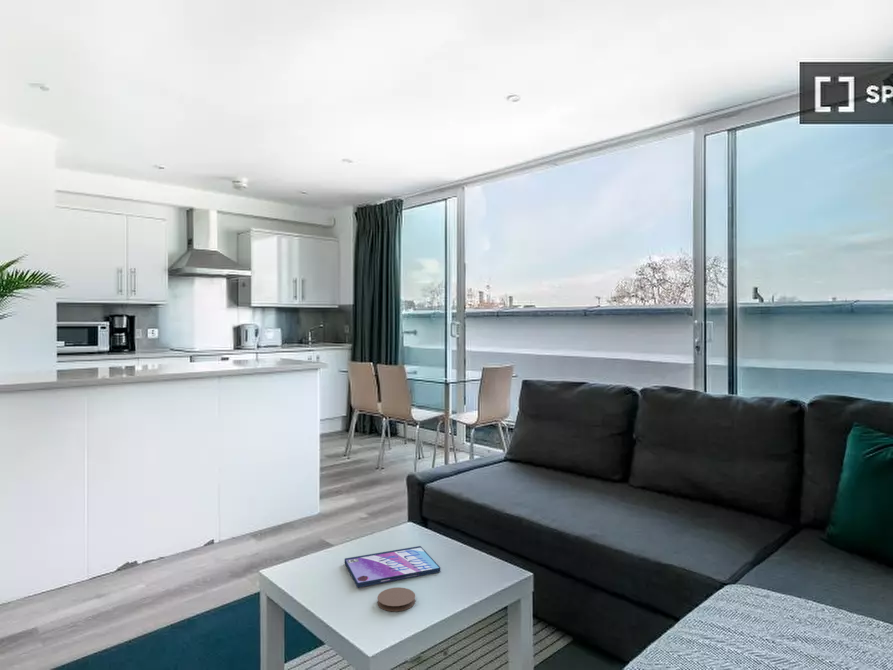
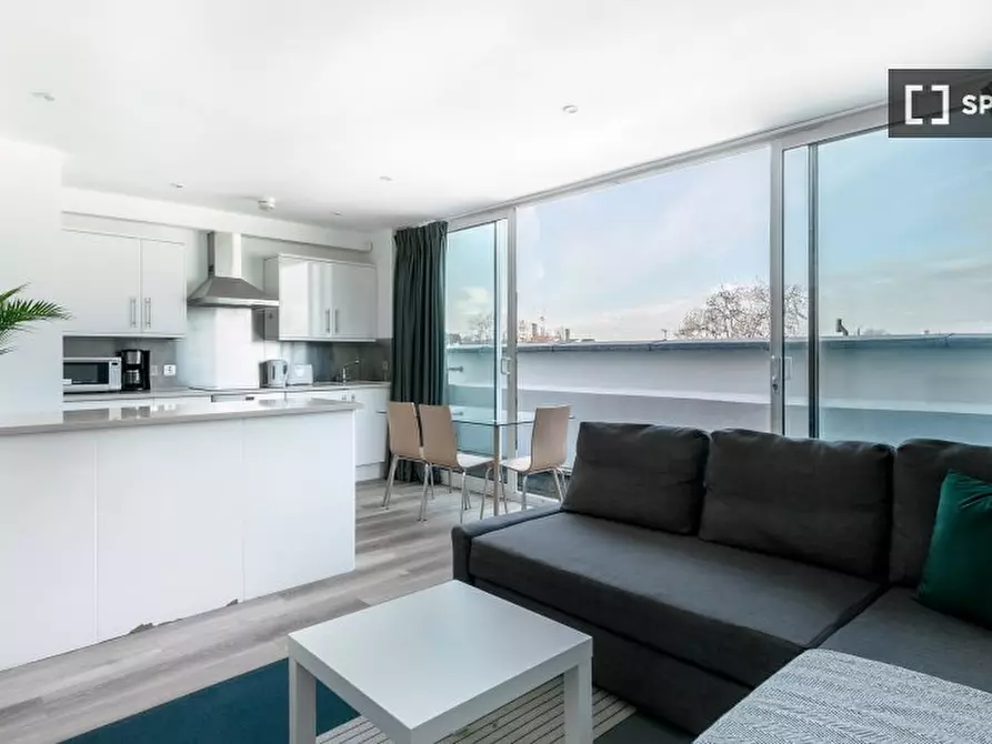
- coaster (396, 599)
- video game case (391, 565)
